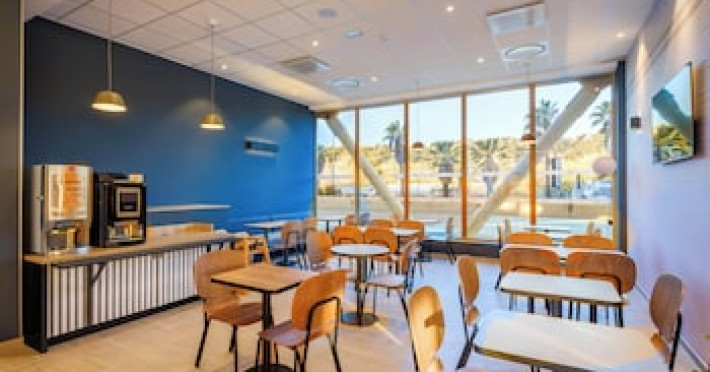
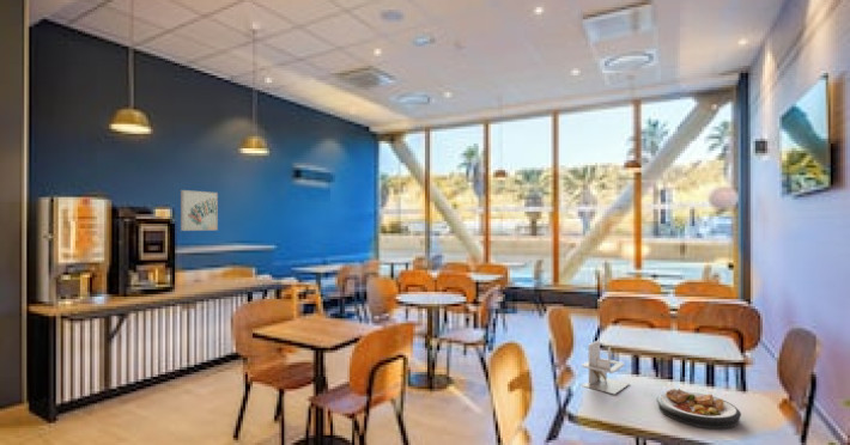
+ wall art (199, 211)
+ napkin holder (603, 364)
+ plate (697, 406)
